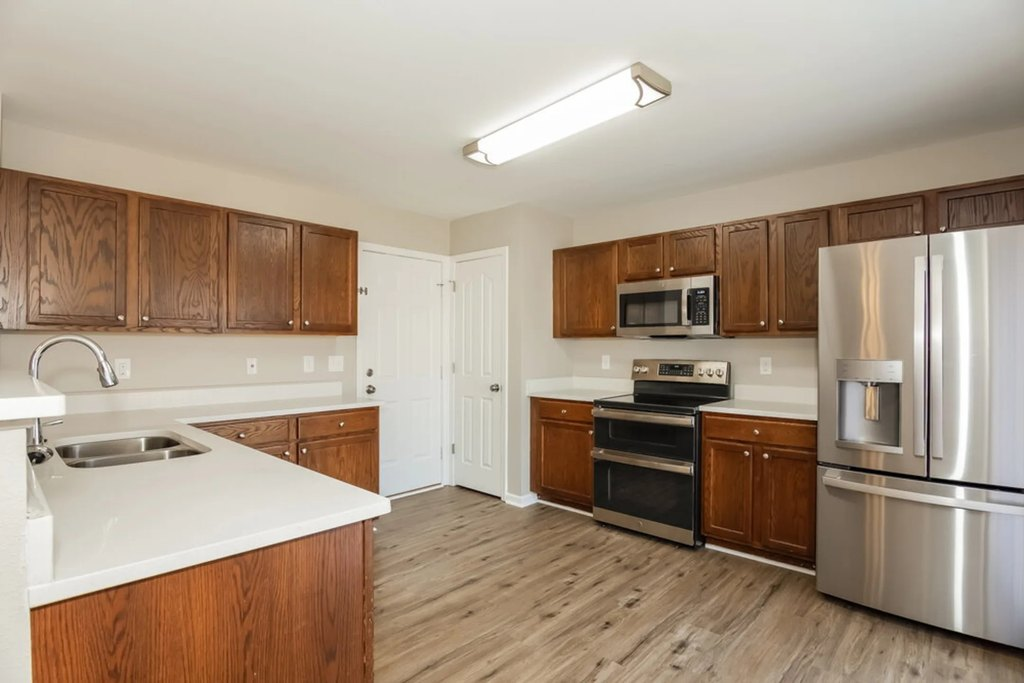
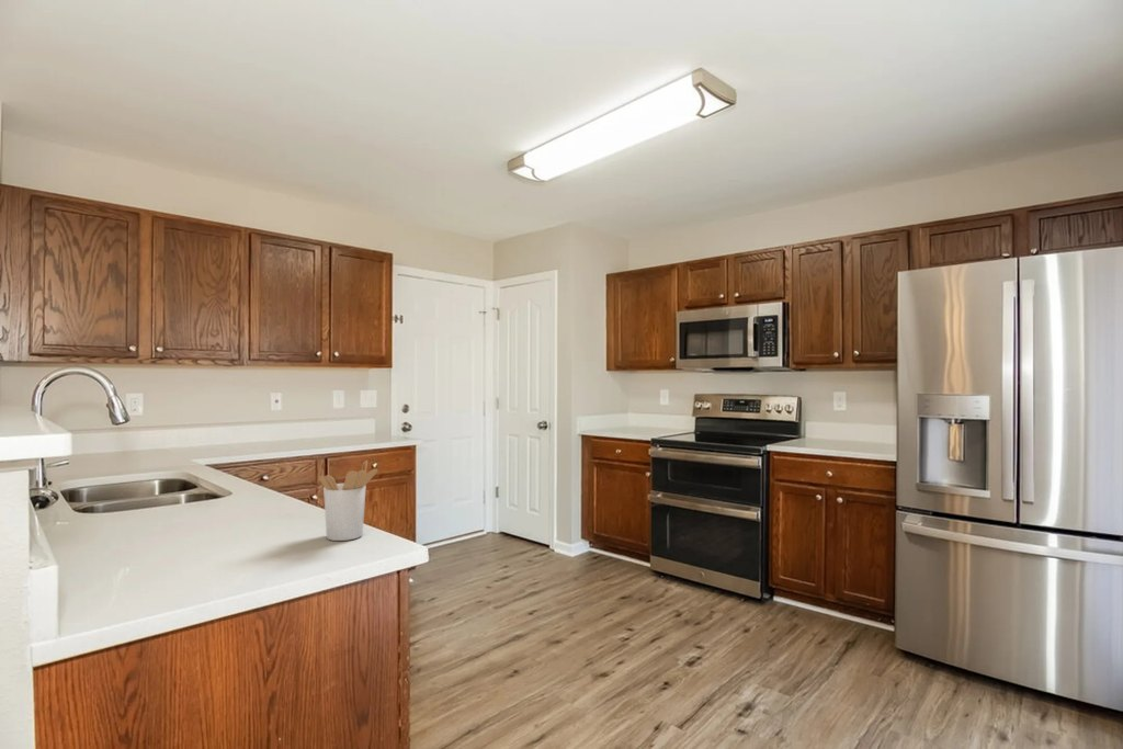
+ utensil holder (350, 500)
